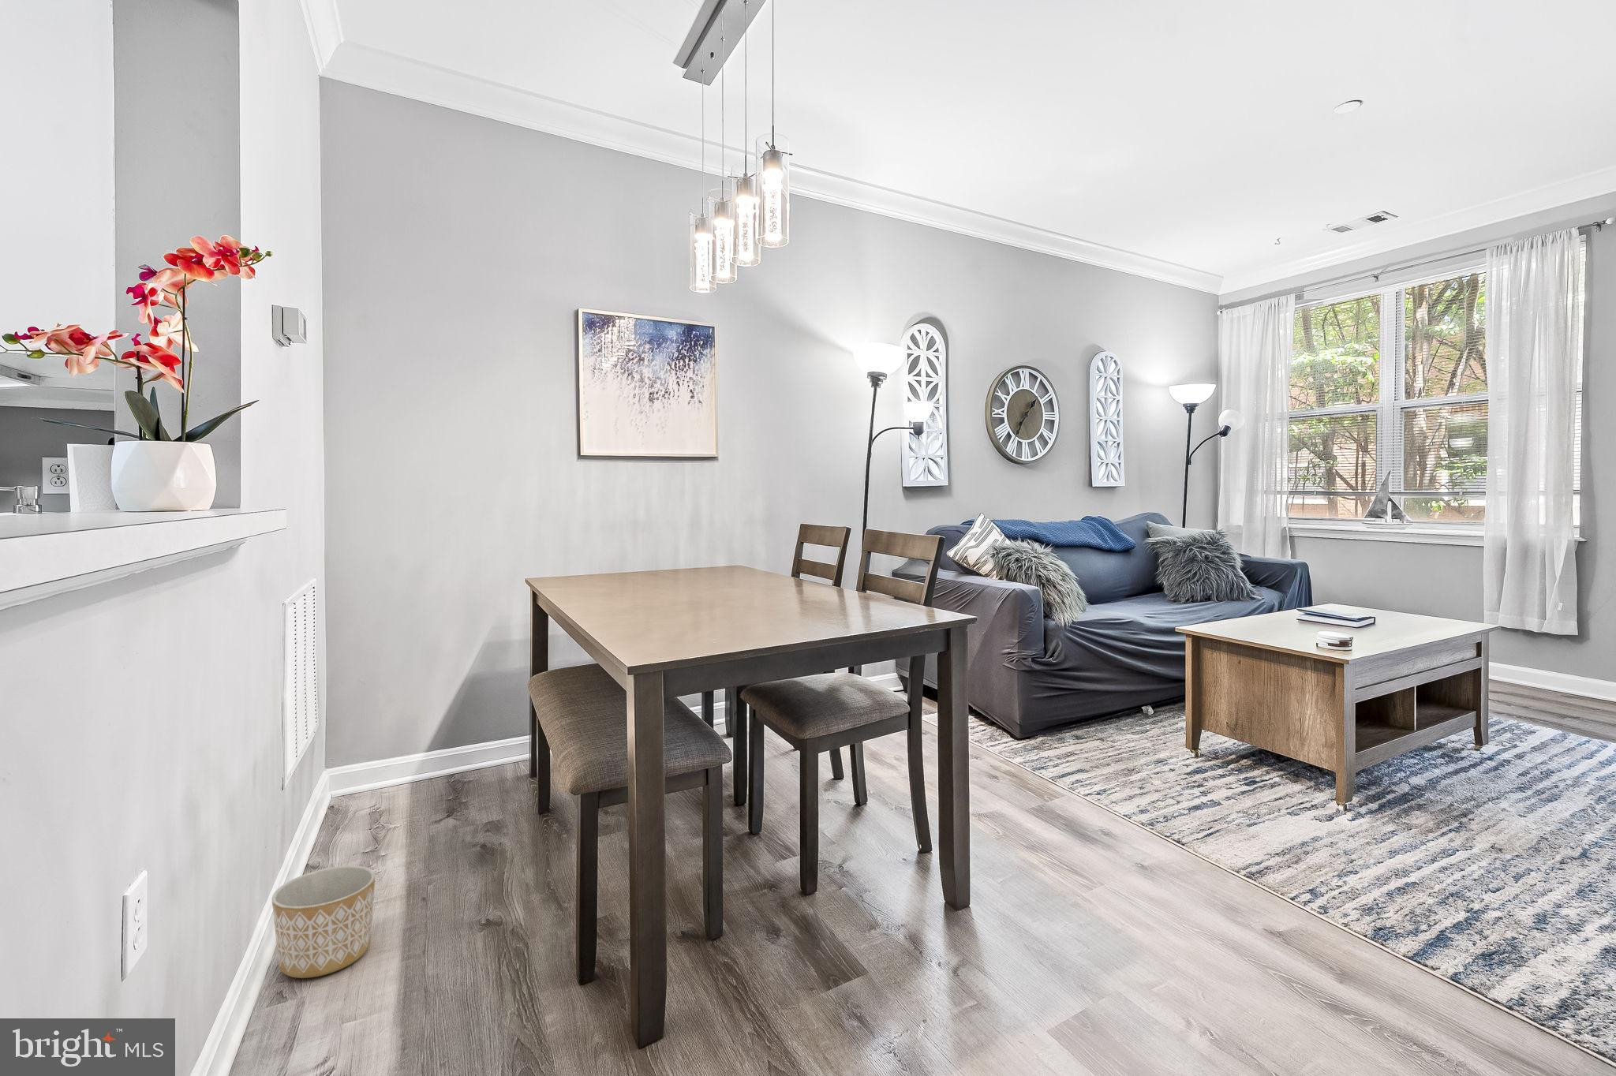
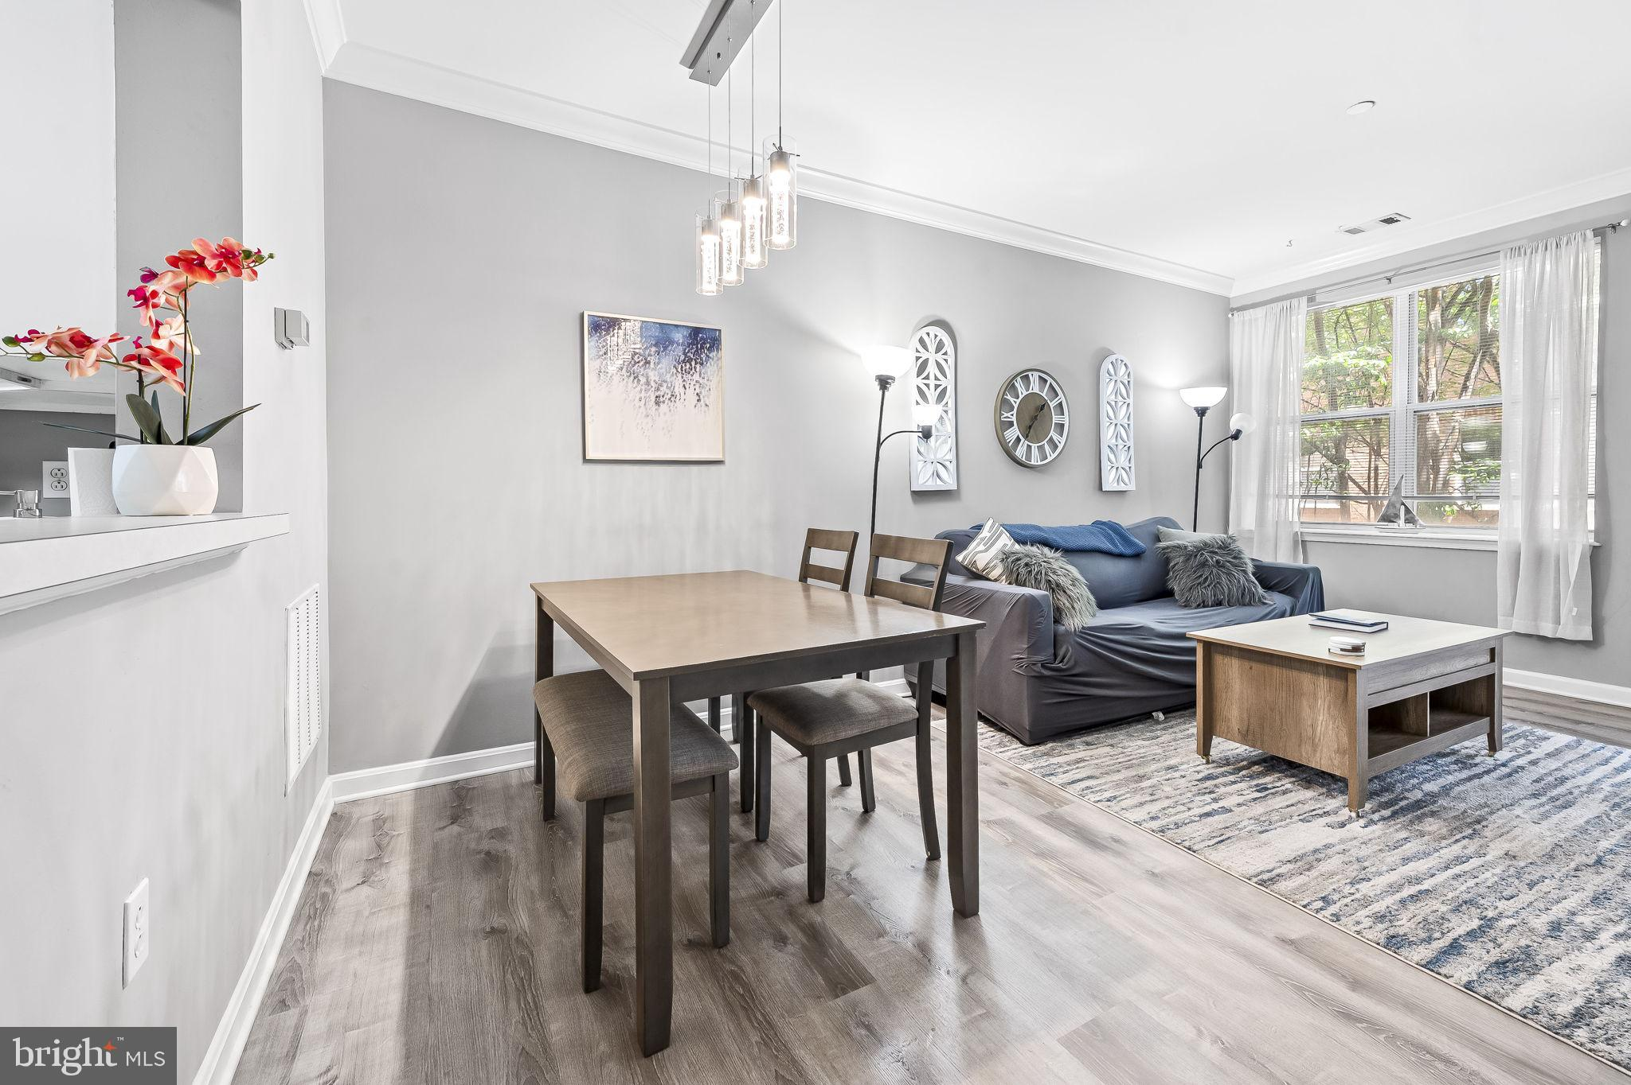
- planter (325, 921)
